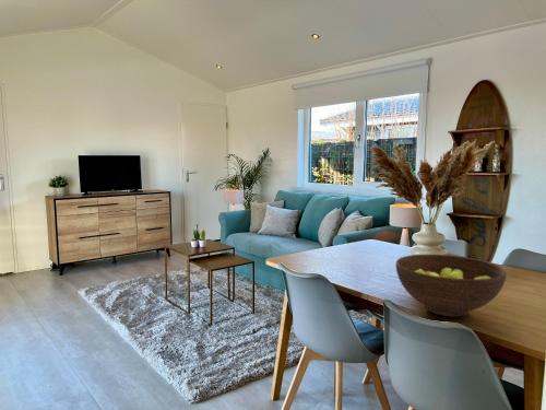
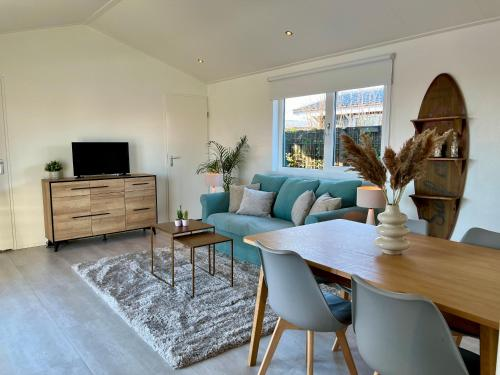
- fruit bowl (447, 288)
